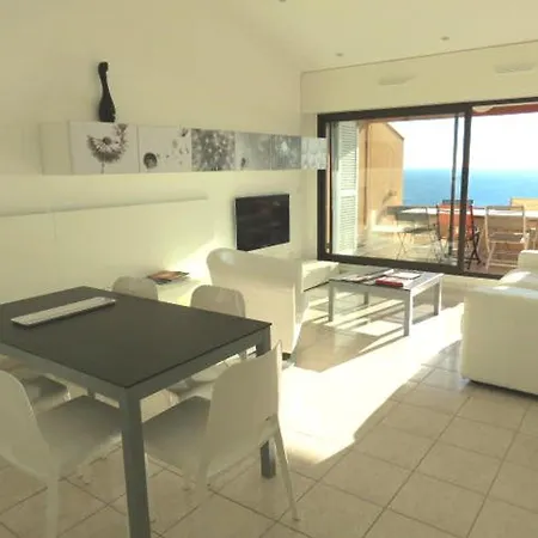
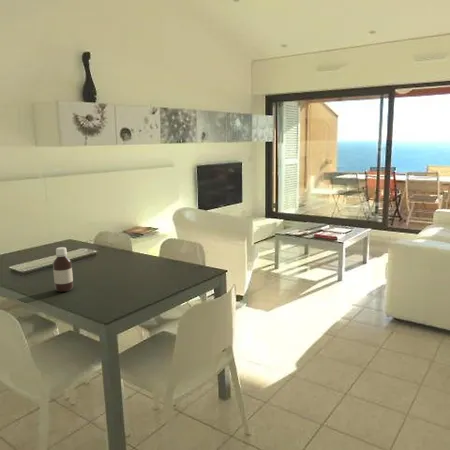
+ bottle (62, 269)
